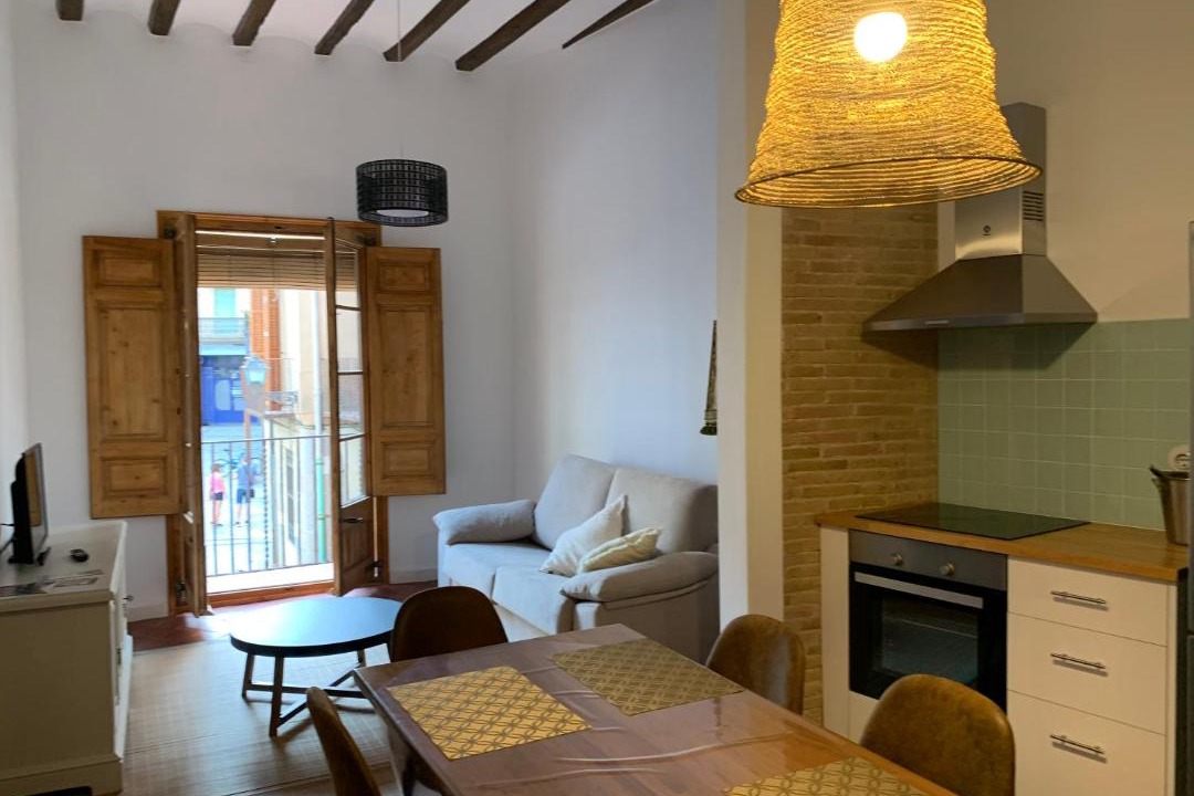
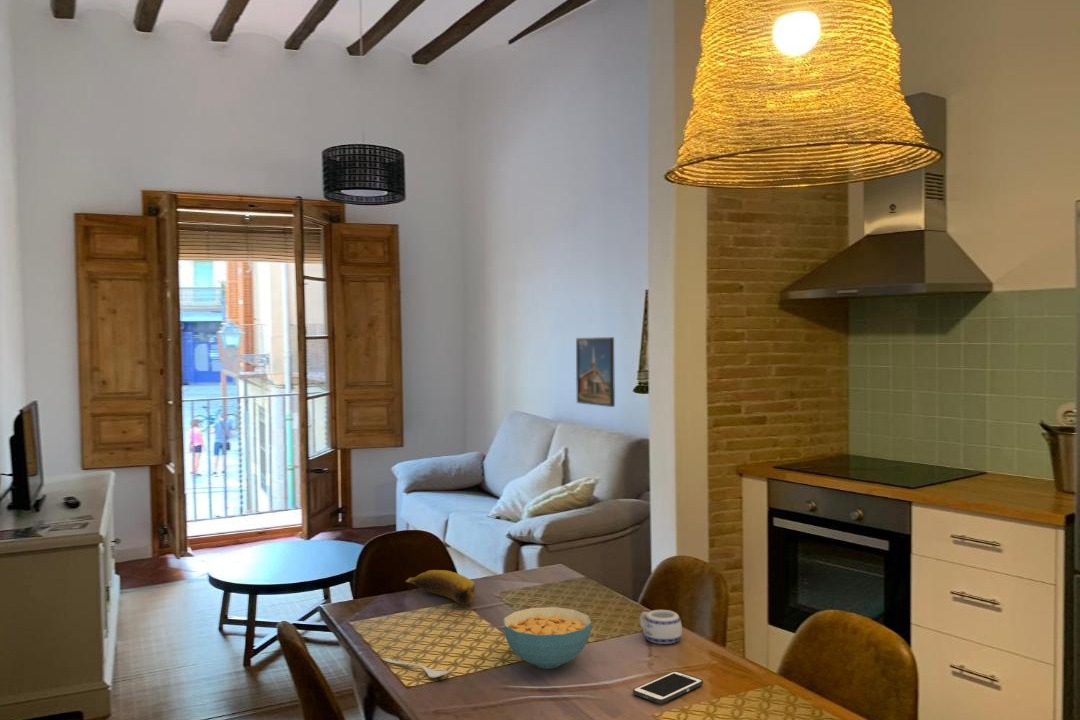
+ cell phone (668, 686)
+ banana (438, 587)
+ mug (658, 625)
+ spoon (416, 665)
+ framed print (594, 371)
+ cereal bowl (547, 642)
